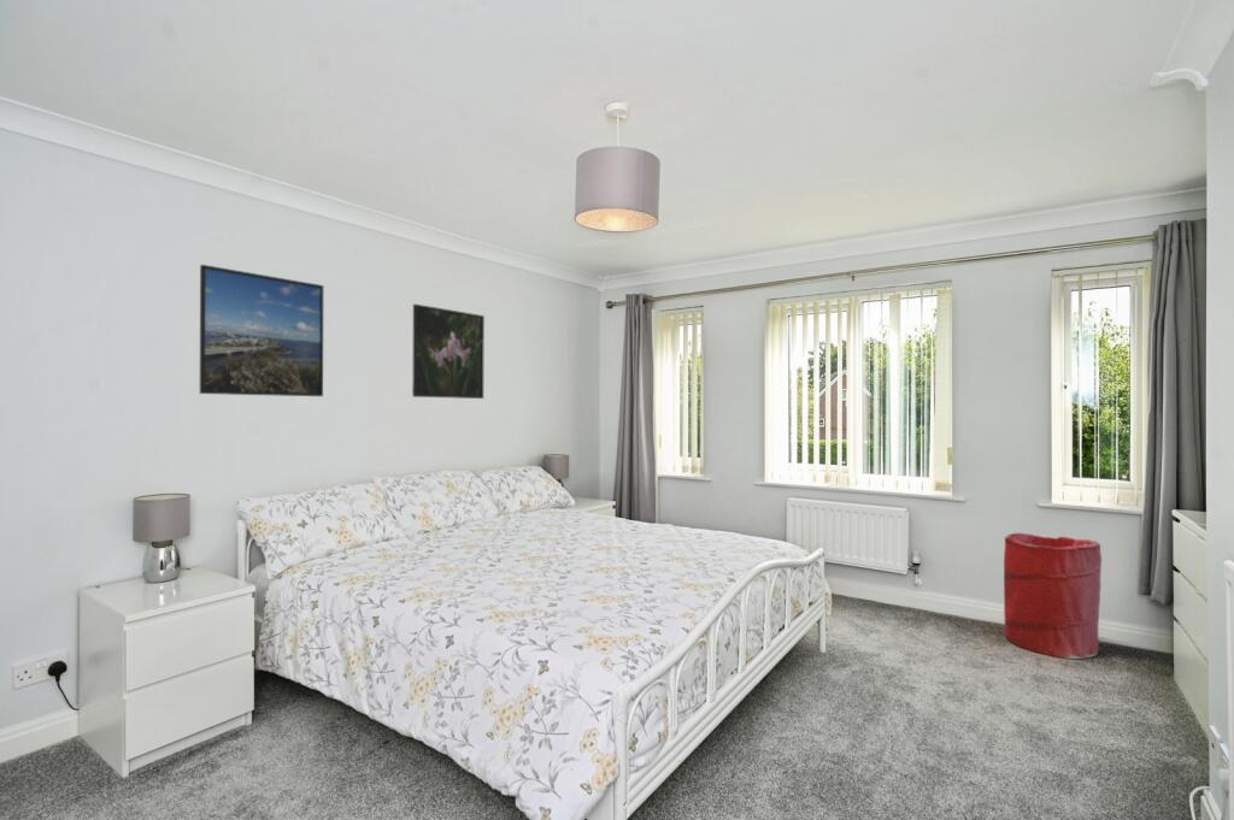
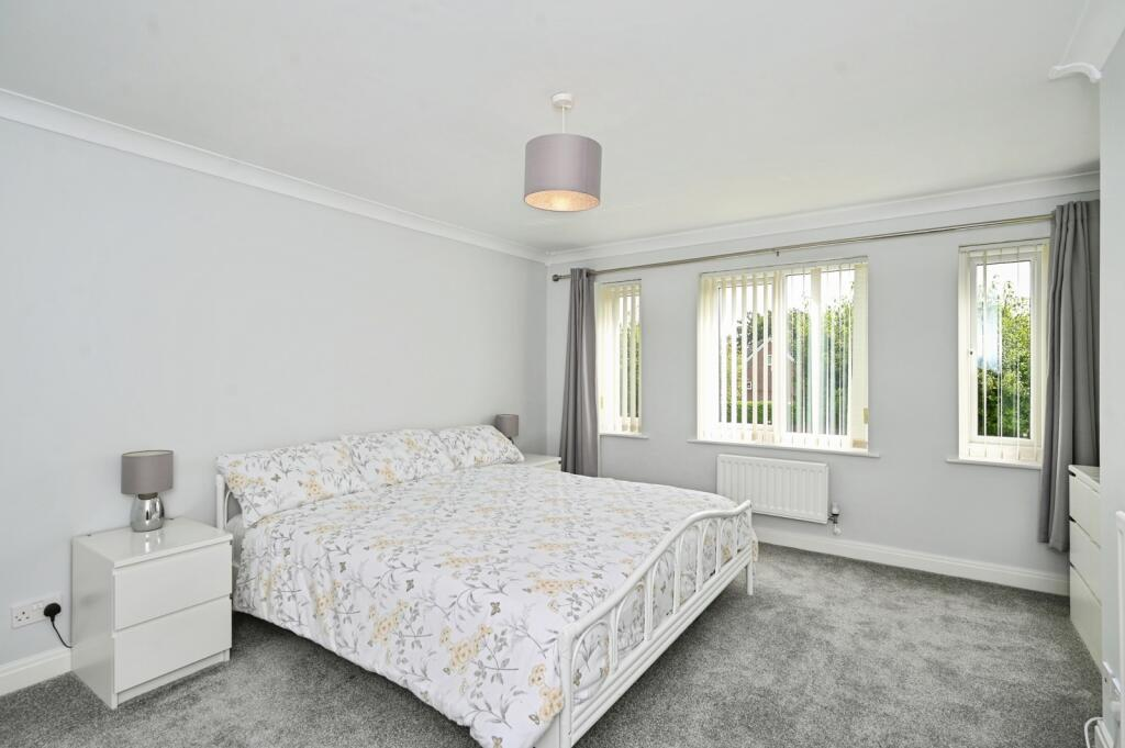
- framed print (265, 335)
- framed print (449, 353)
- laundry hamper (1051, 589)
